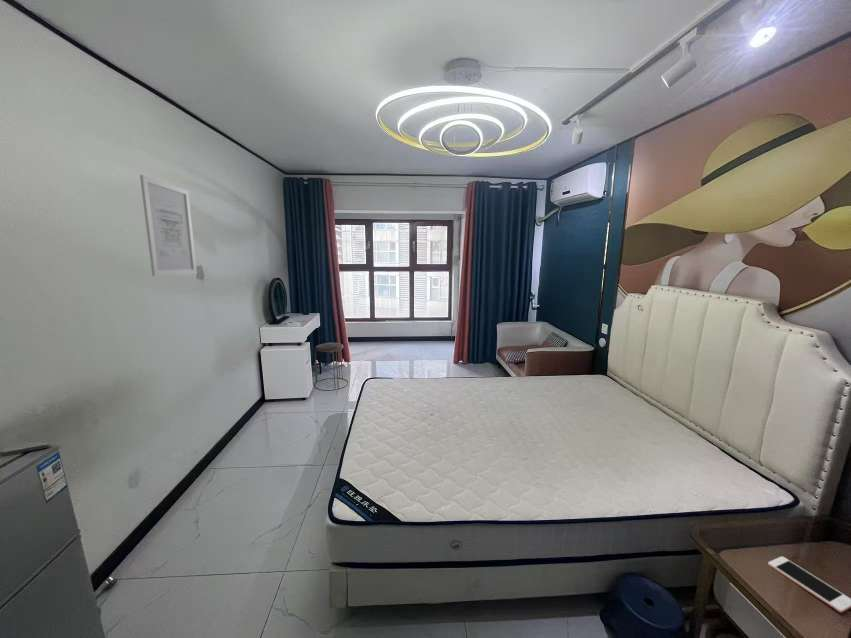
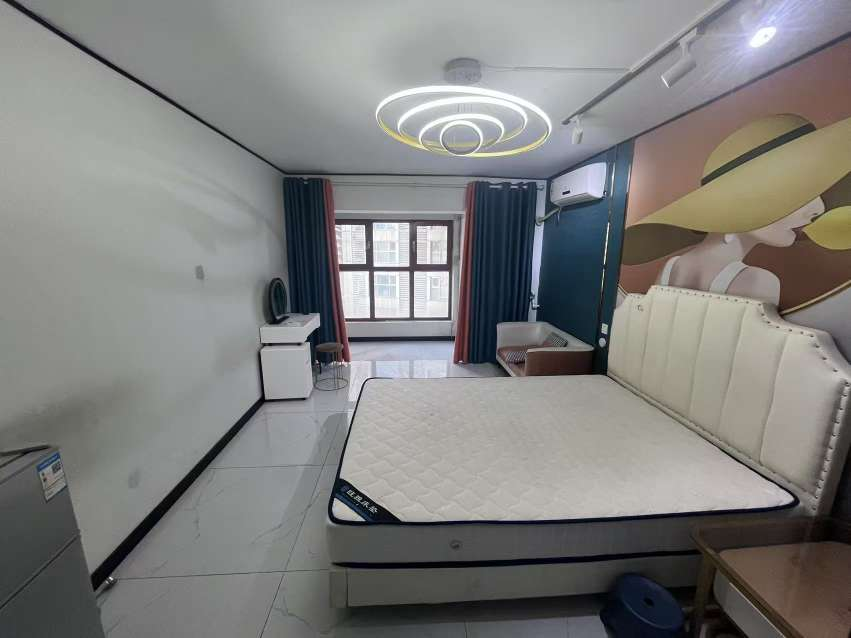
- wall art (171, 230)
- cell phone (809, 582)
